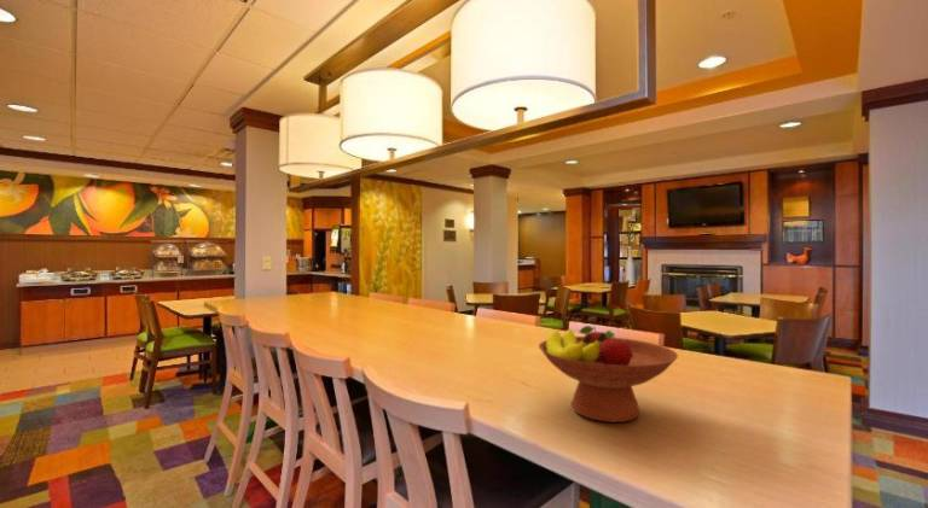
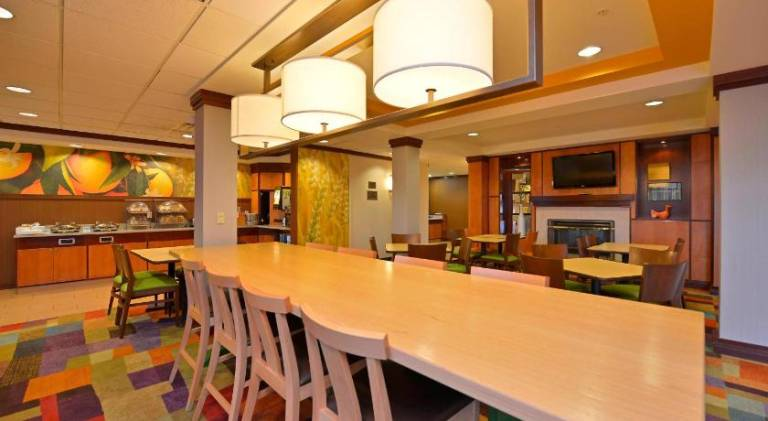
- fruit bowl (604, 367)
